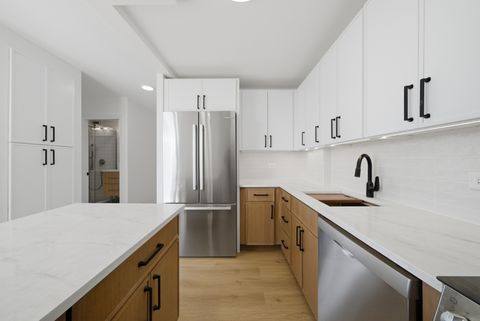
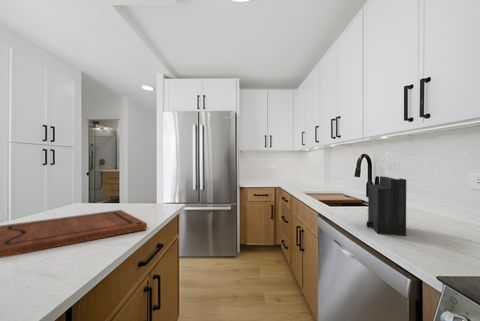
+ cutting board (70, 228)
+ knife block (382, 190)
